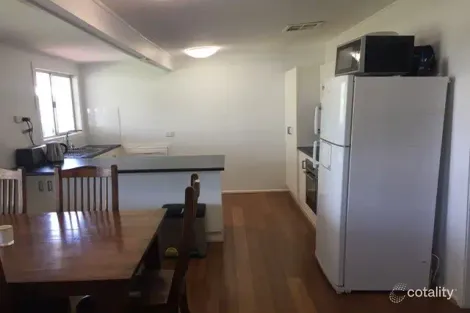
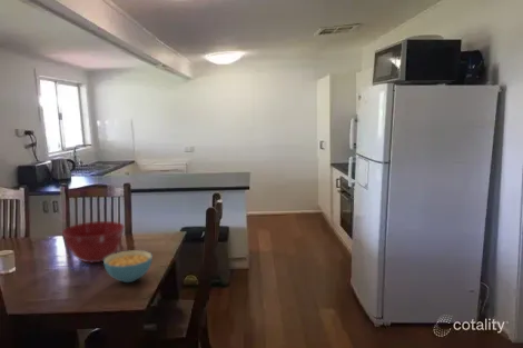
+ cereal bowl (128, 268)
+ mixing bowl (95, 242)
